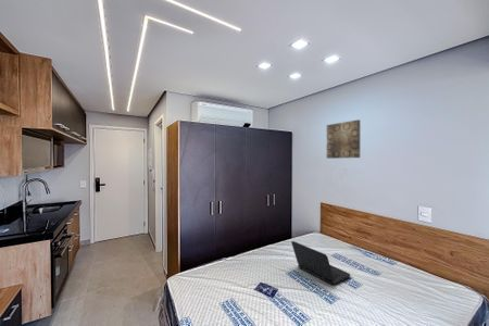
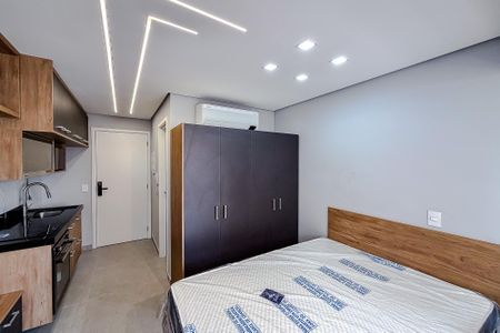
- laptop (319, 258)
- wall art (342, 140)
